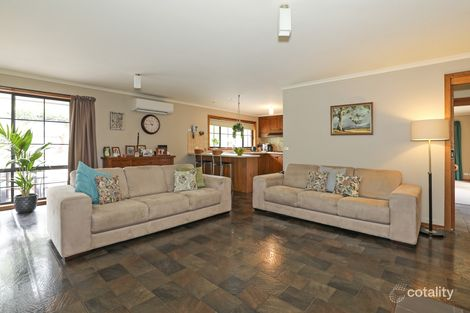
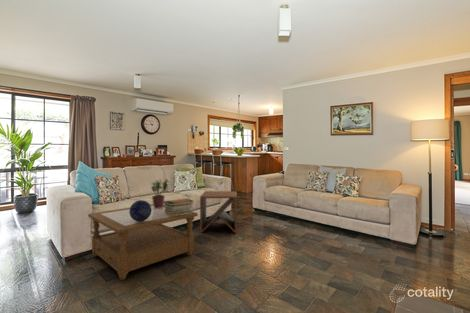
+ coffee table (143, 234)
+ potted plant (158, 193)
+ book stack (179, 207)
+ side table (219, 210)
+ decorative sphere (140, 210)
